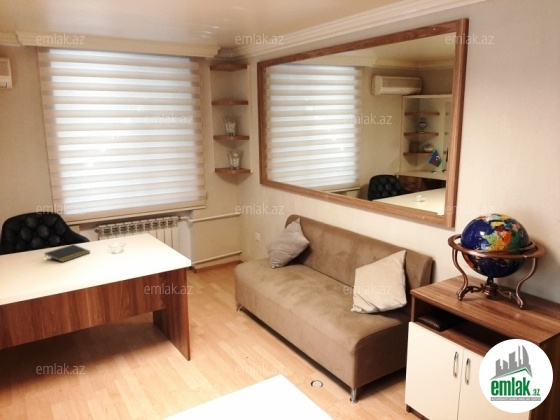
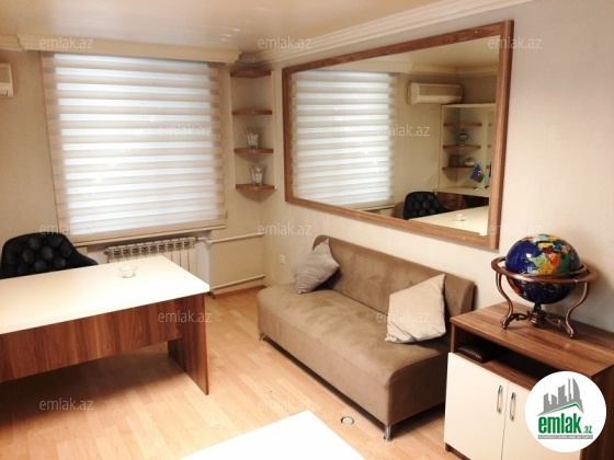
- notepad (68, 252)
